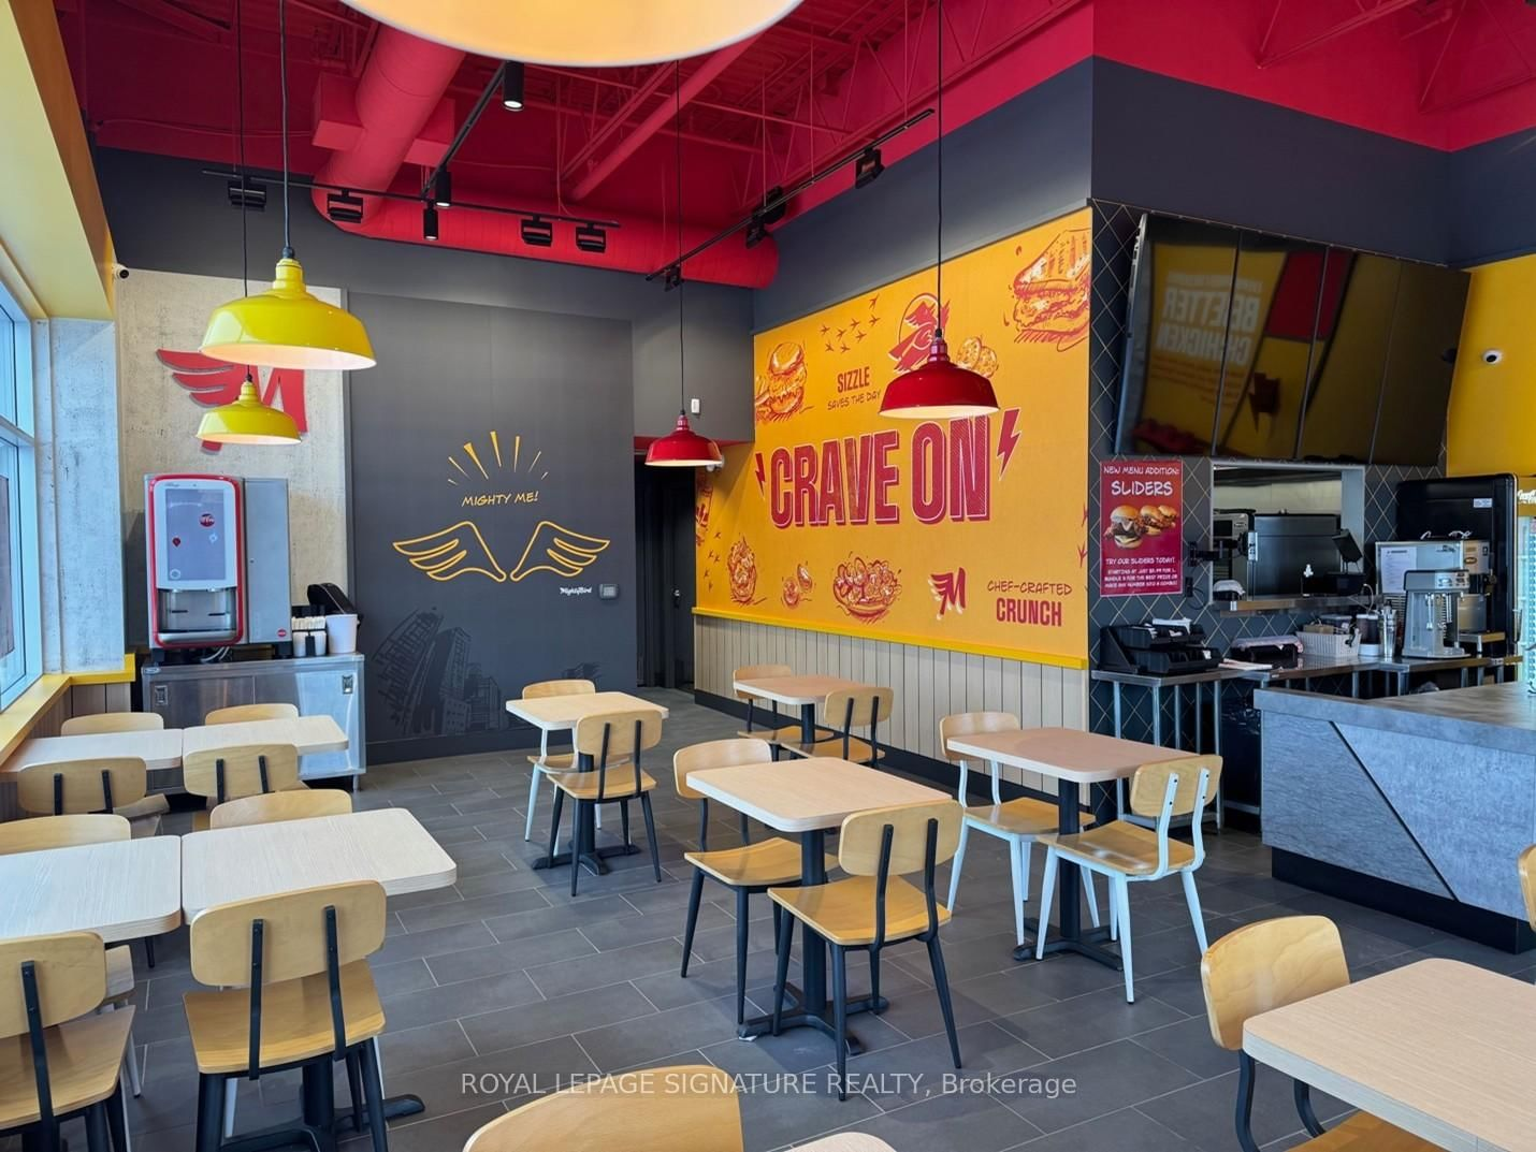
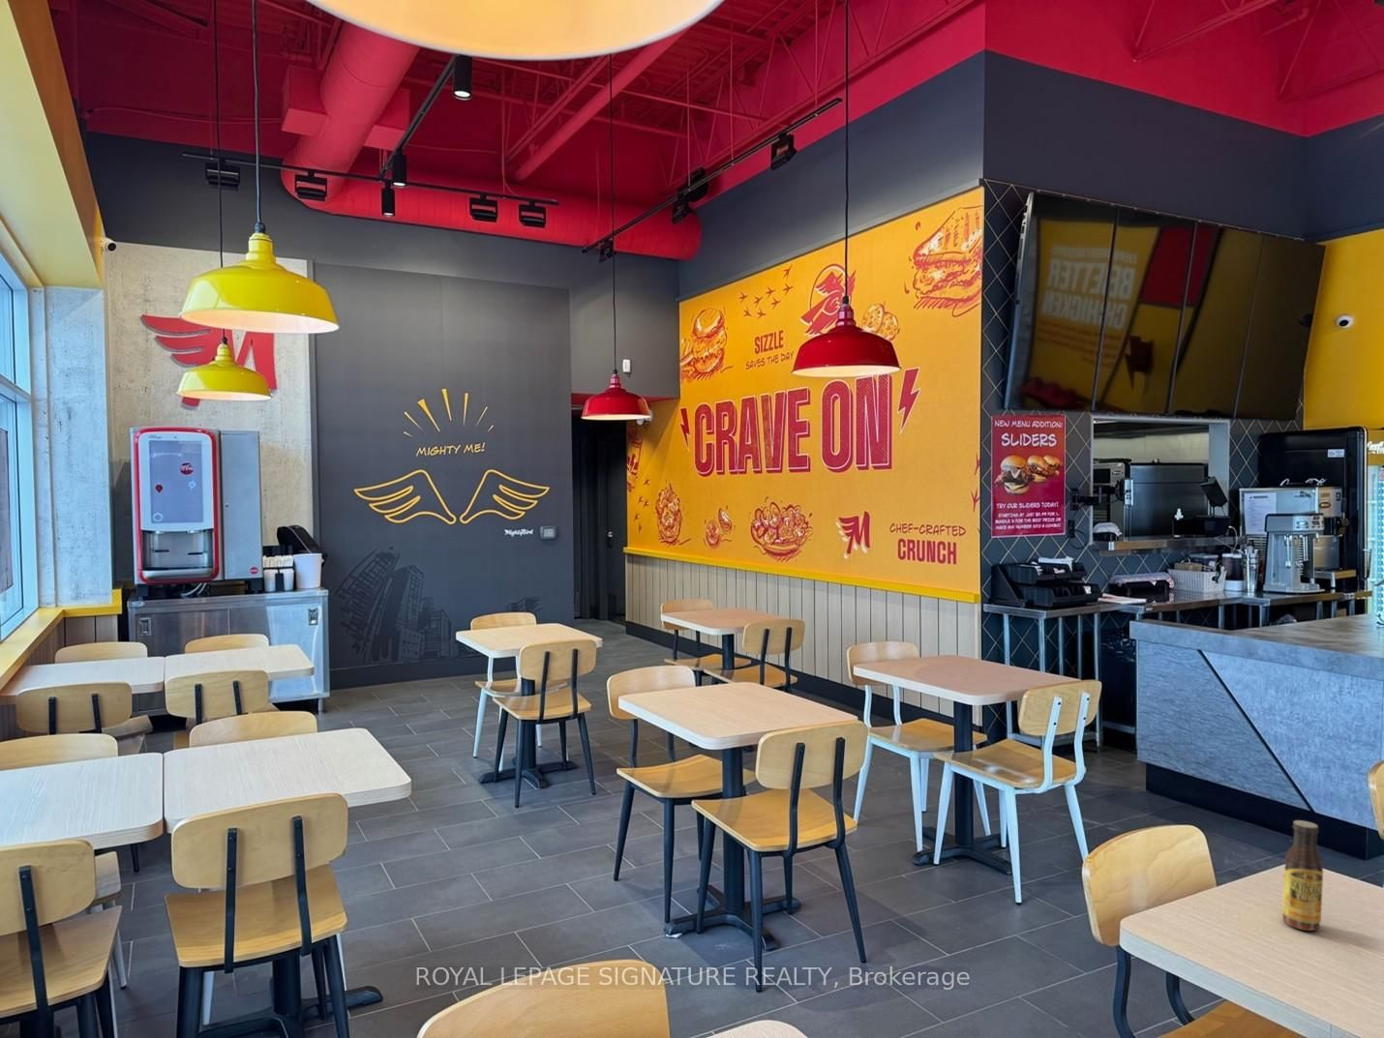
+ sauce bottle (1302, 873)
